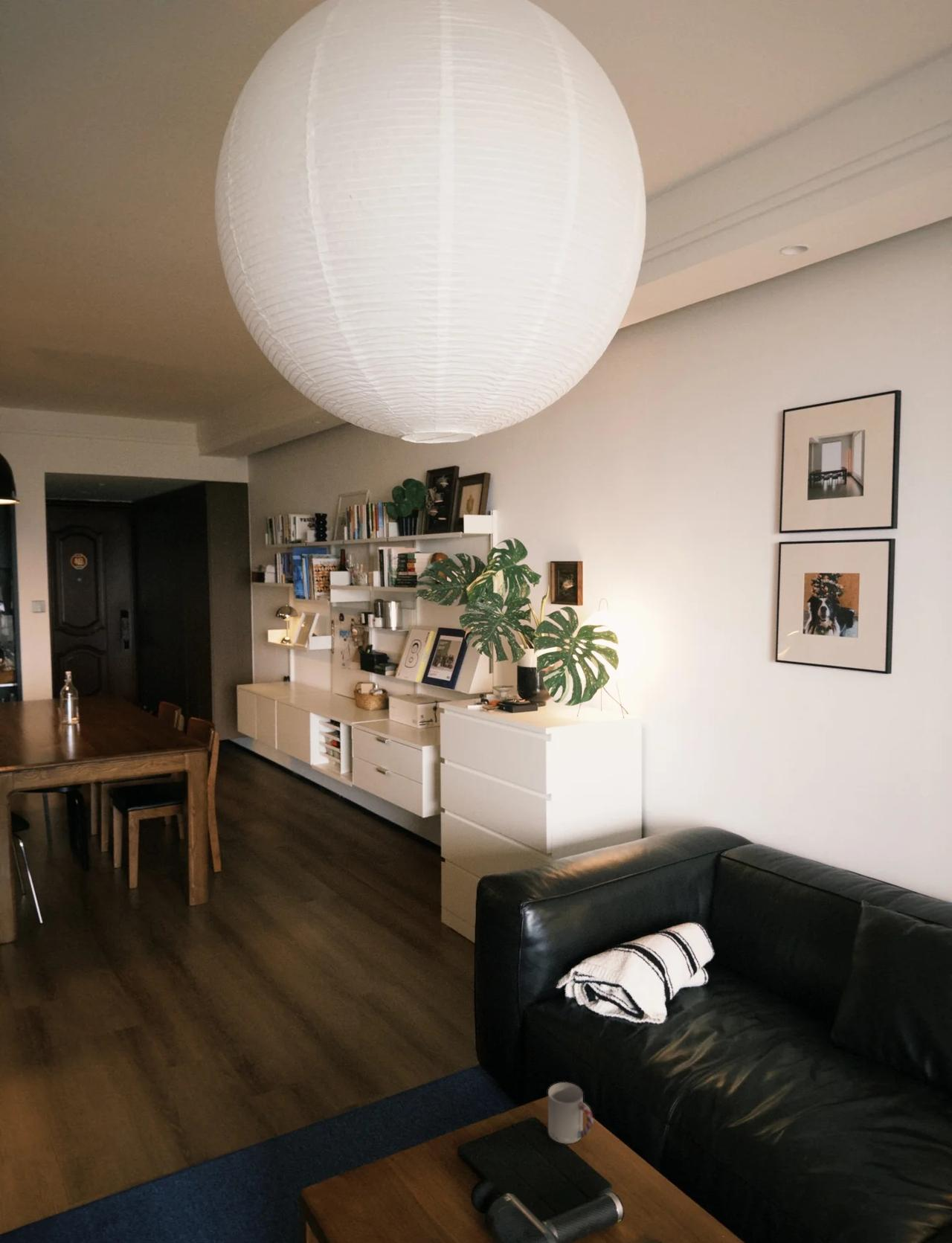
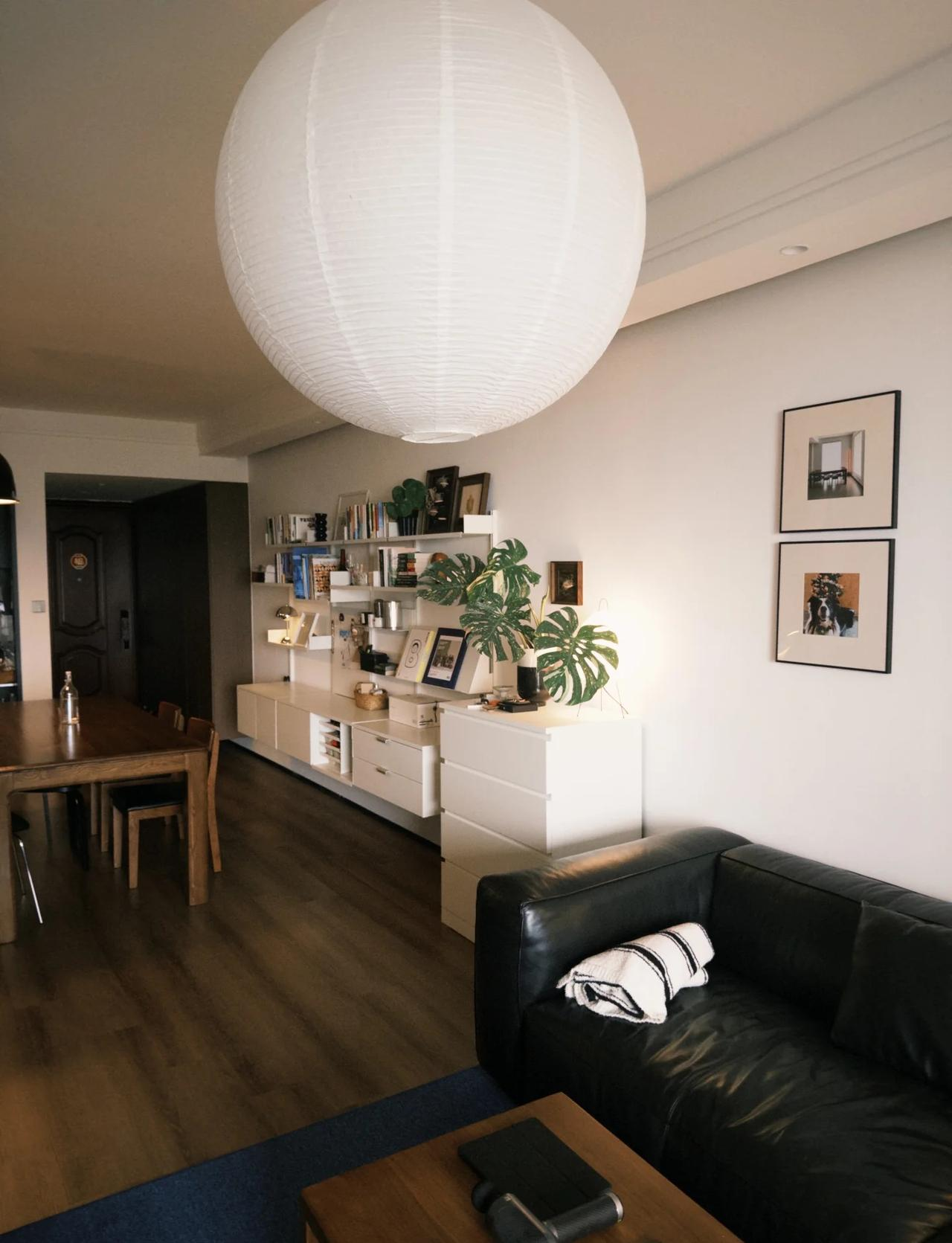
- cup (571, 1116)
